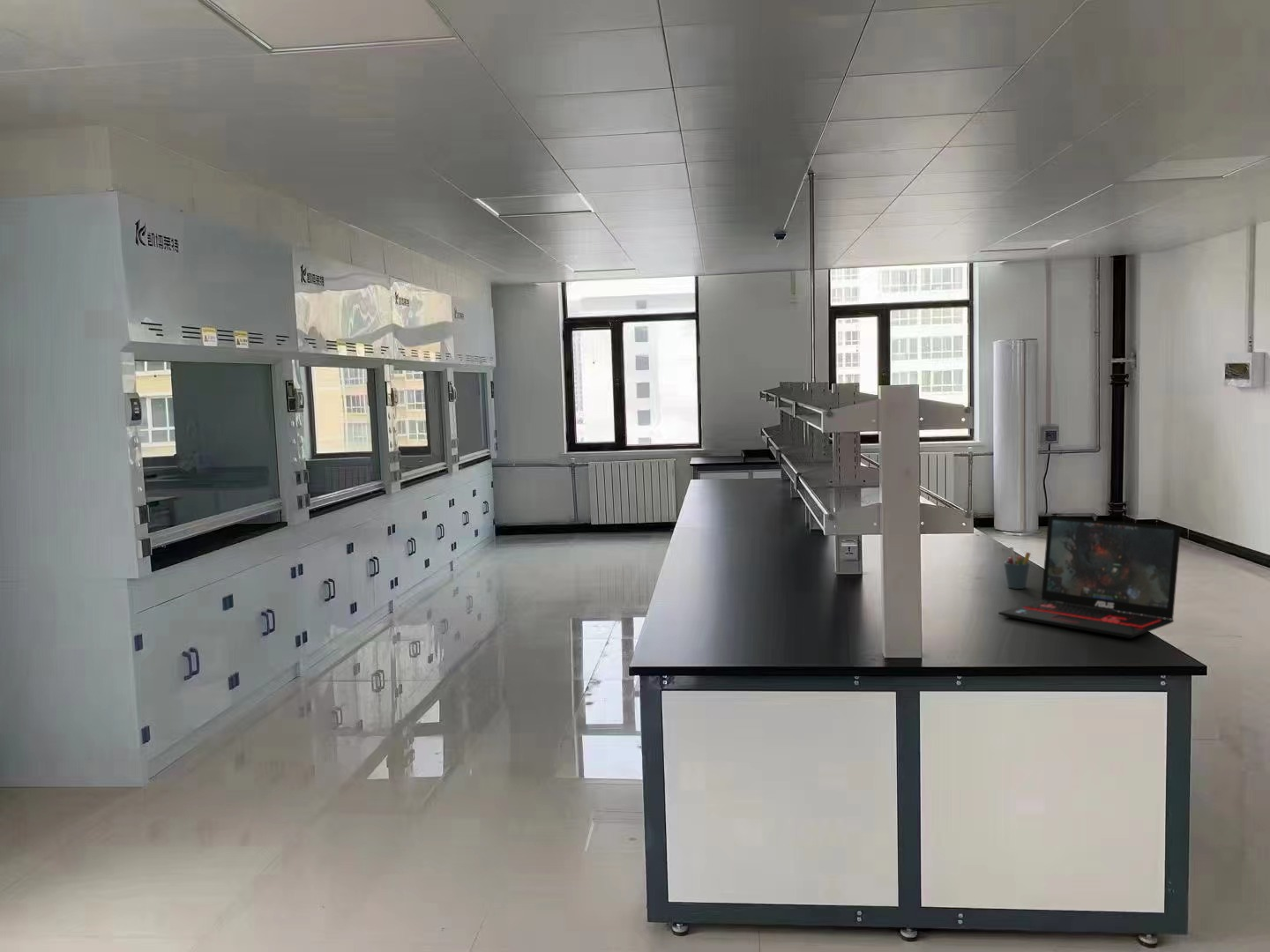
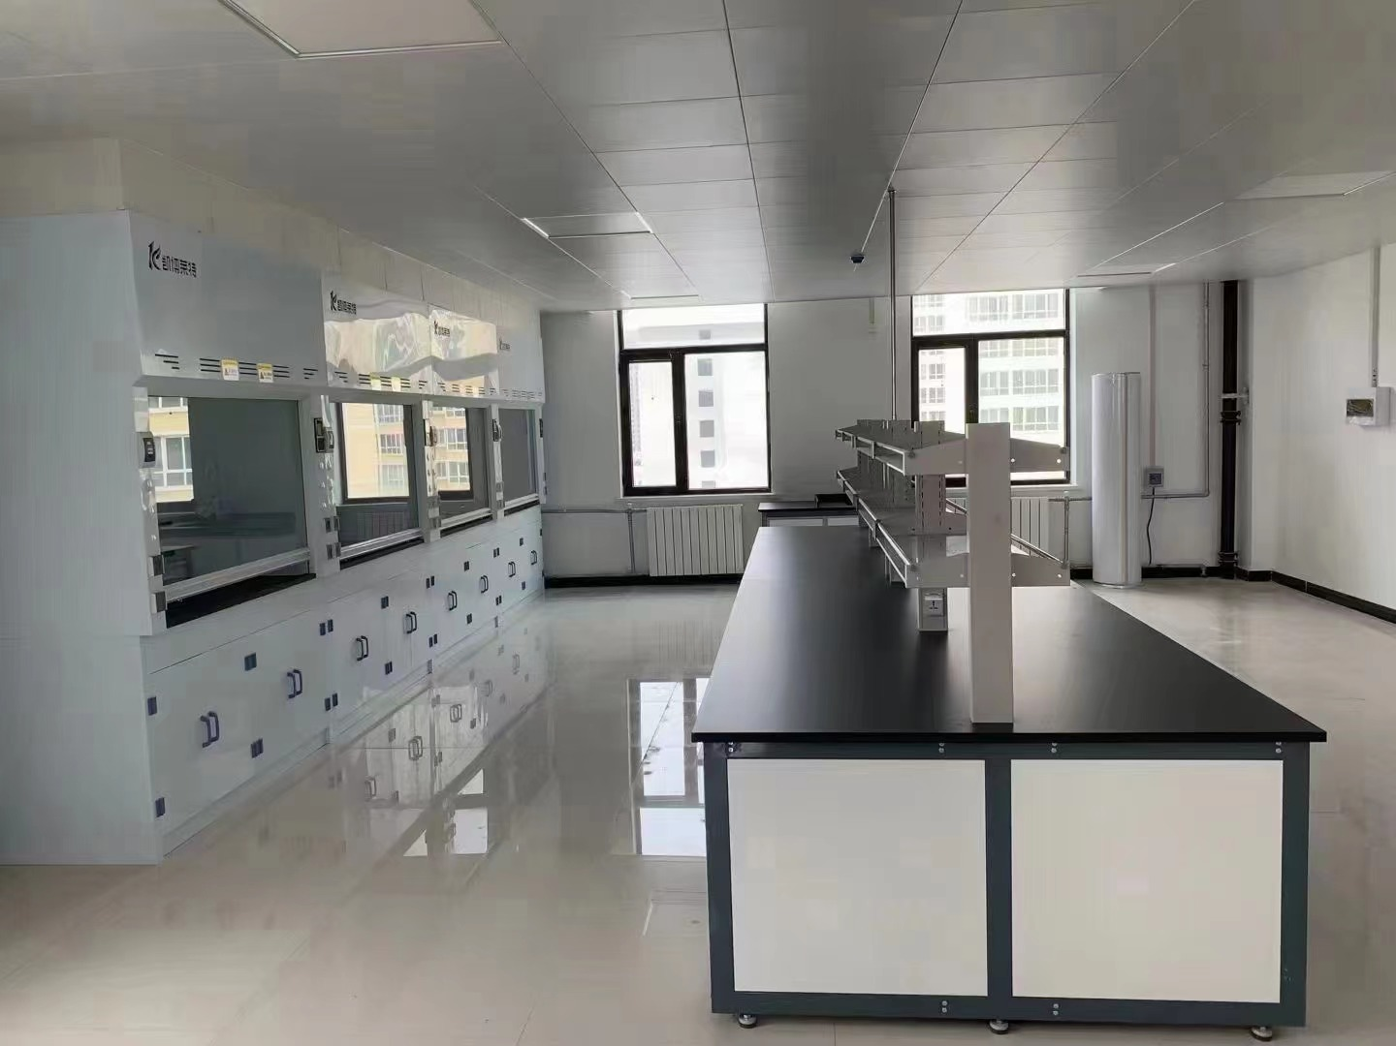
- laptop (1087, 573)
- pen holder (1017, 568)
